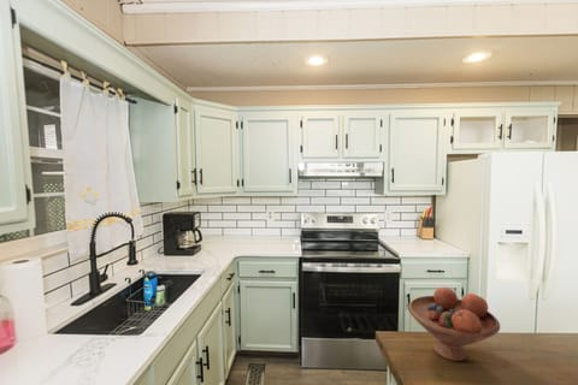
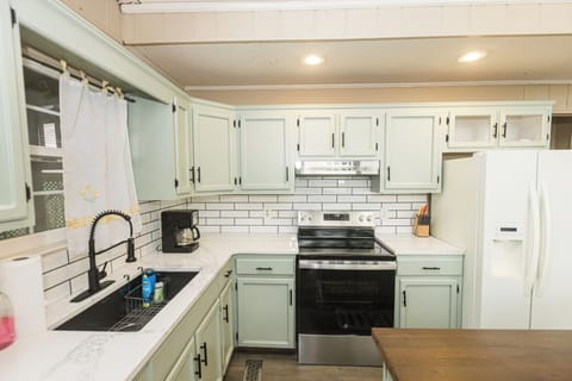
- fruit bowl (450, 325)
